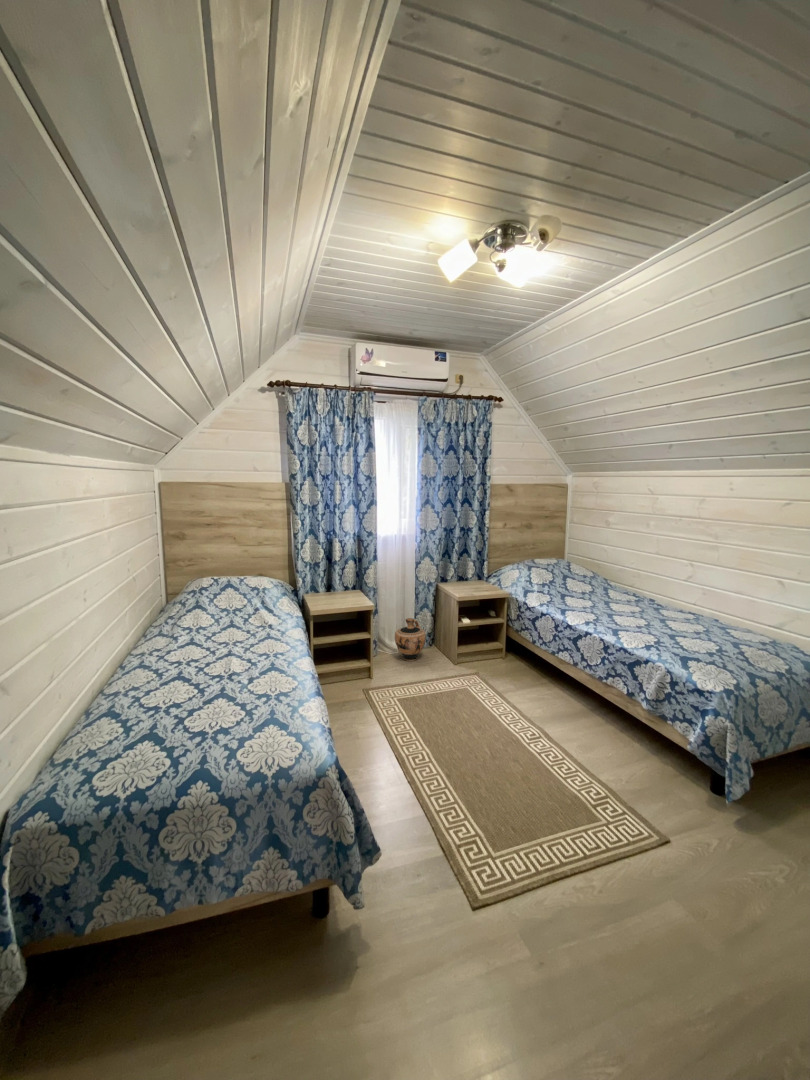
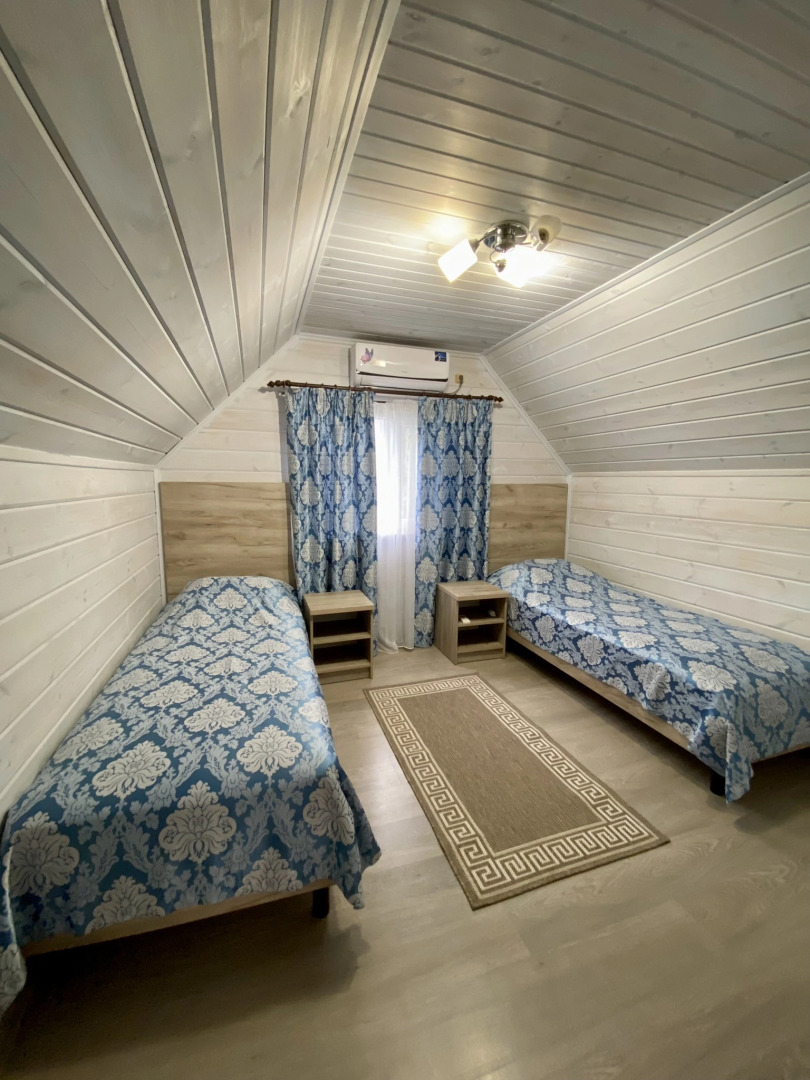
- ceramic jug (410, 638)
